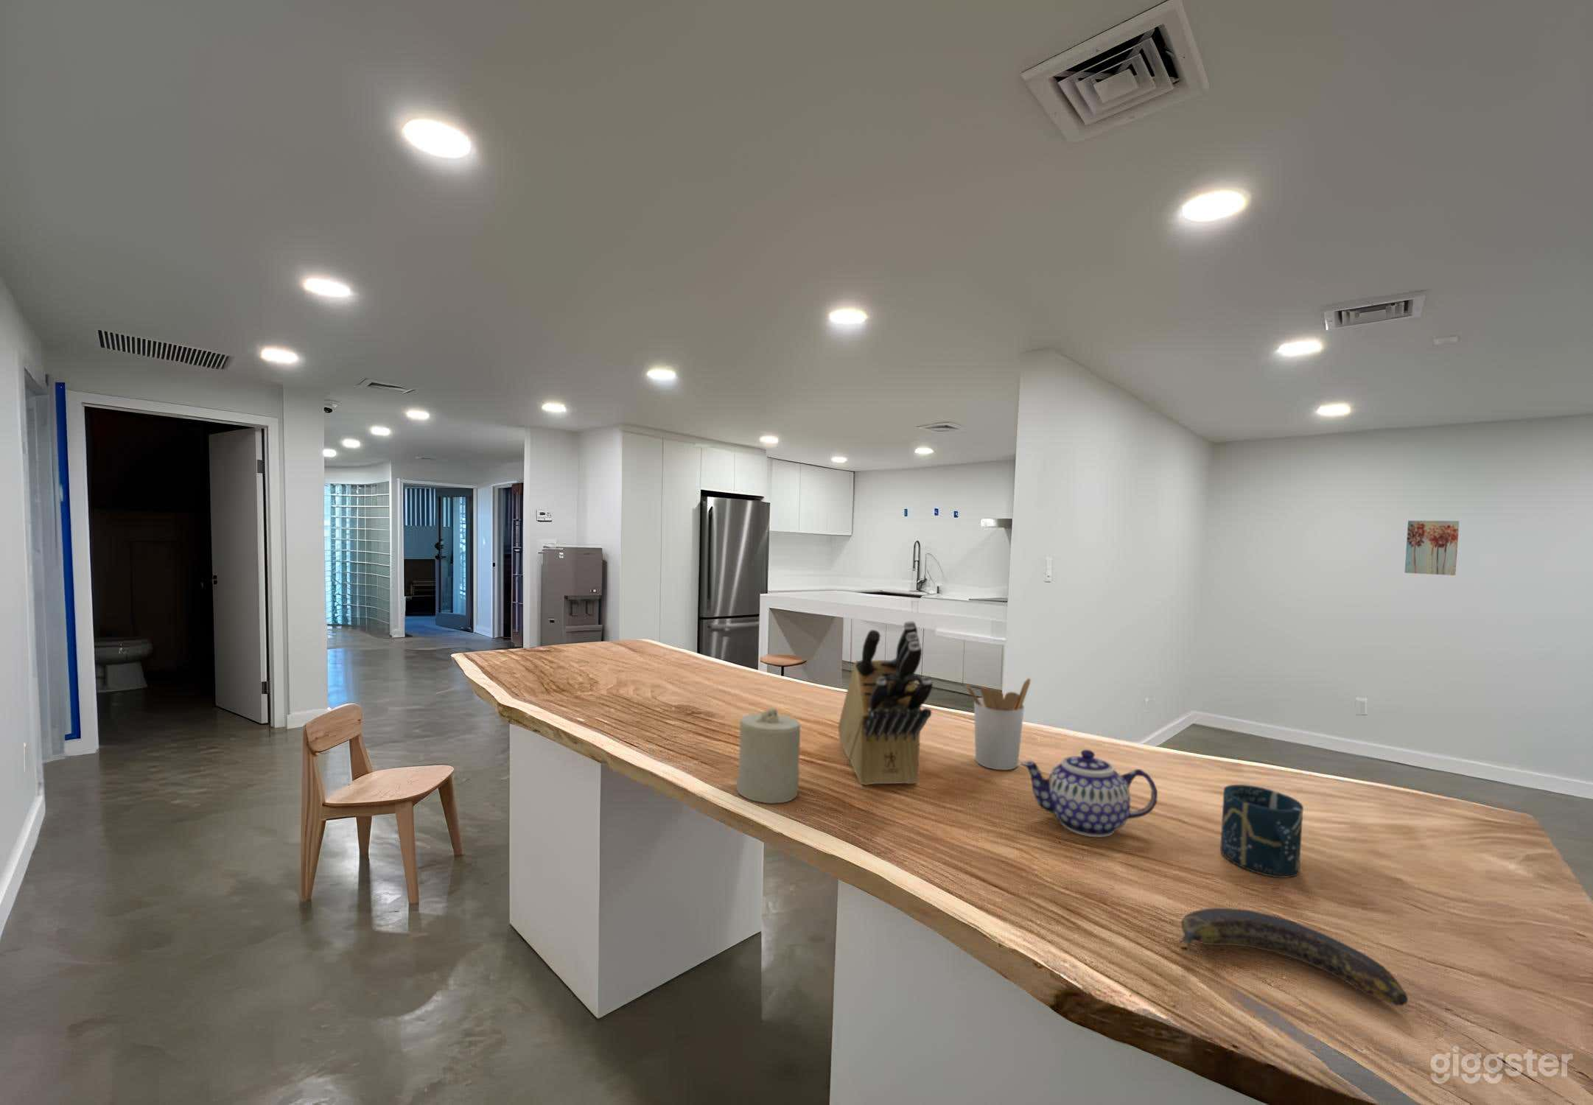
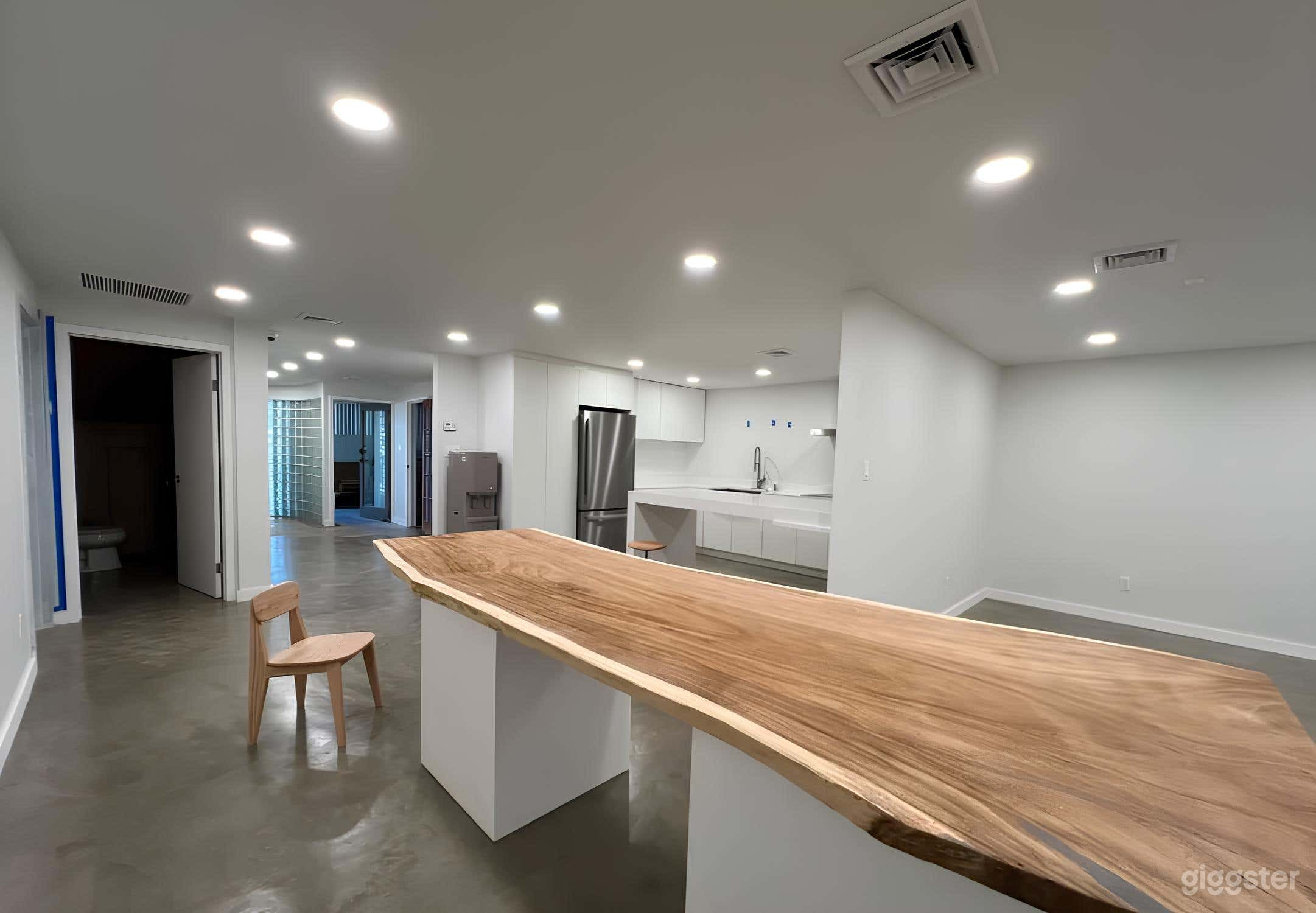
- cup (1266, 834)
- banana (1271, 946)
- wall art (1431, 547)
- knife block (880, 691)
- teapot (1086, 788)
- candle (767, 748)
- utensil holder (999, 721)
